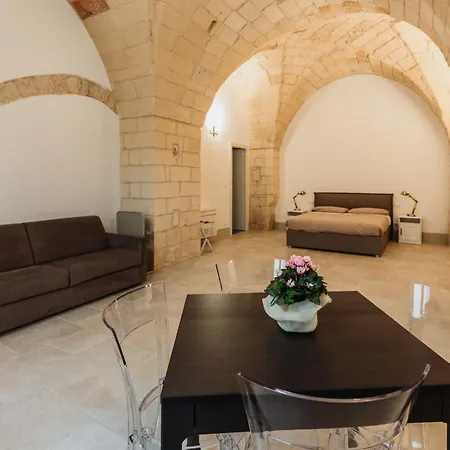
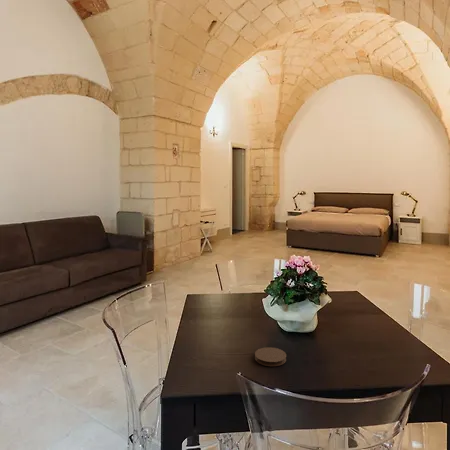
+ coaster (270, 356)
